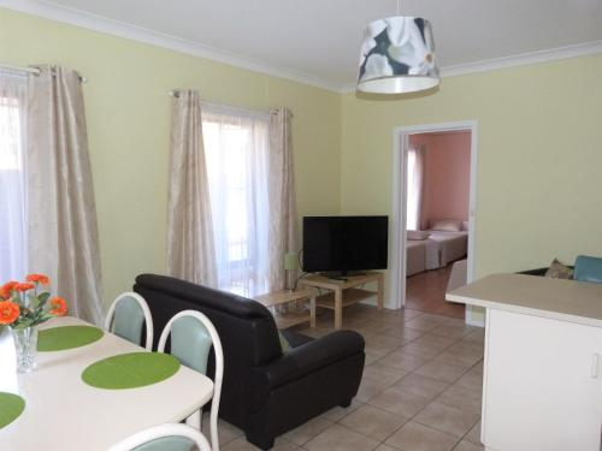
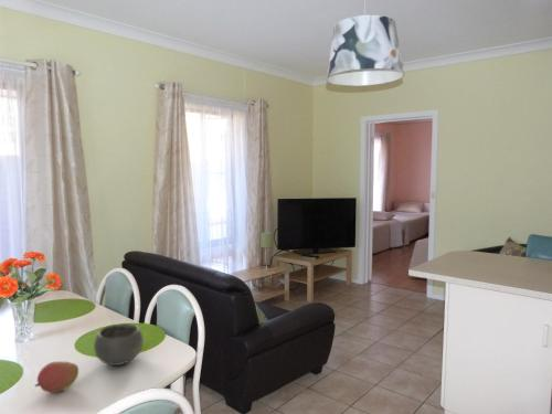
+ bowl (119, 346)
+ fruit (56, 375)
